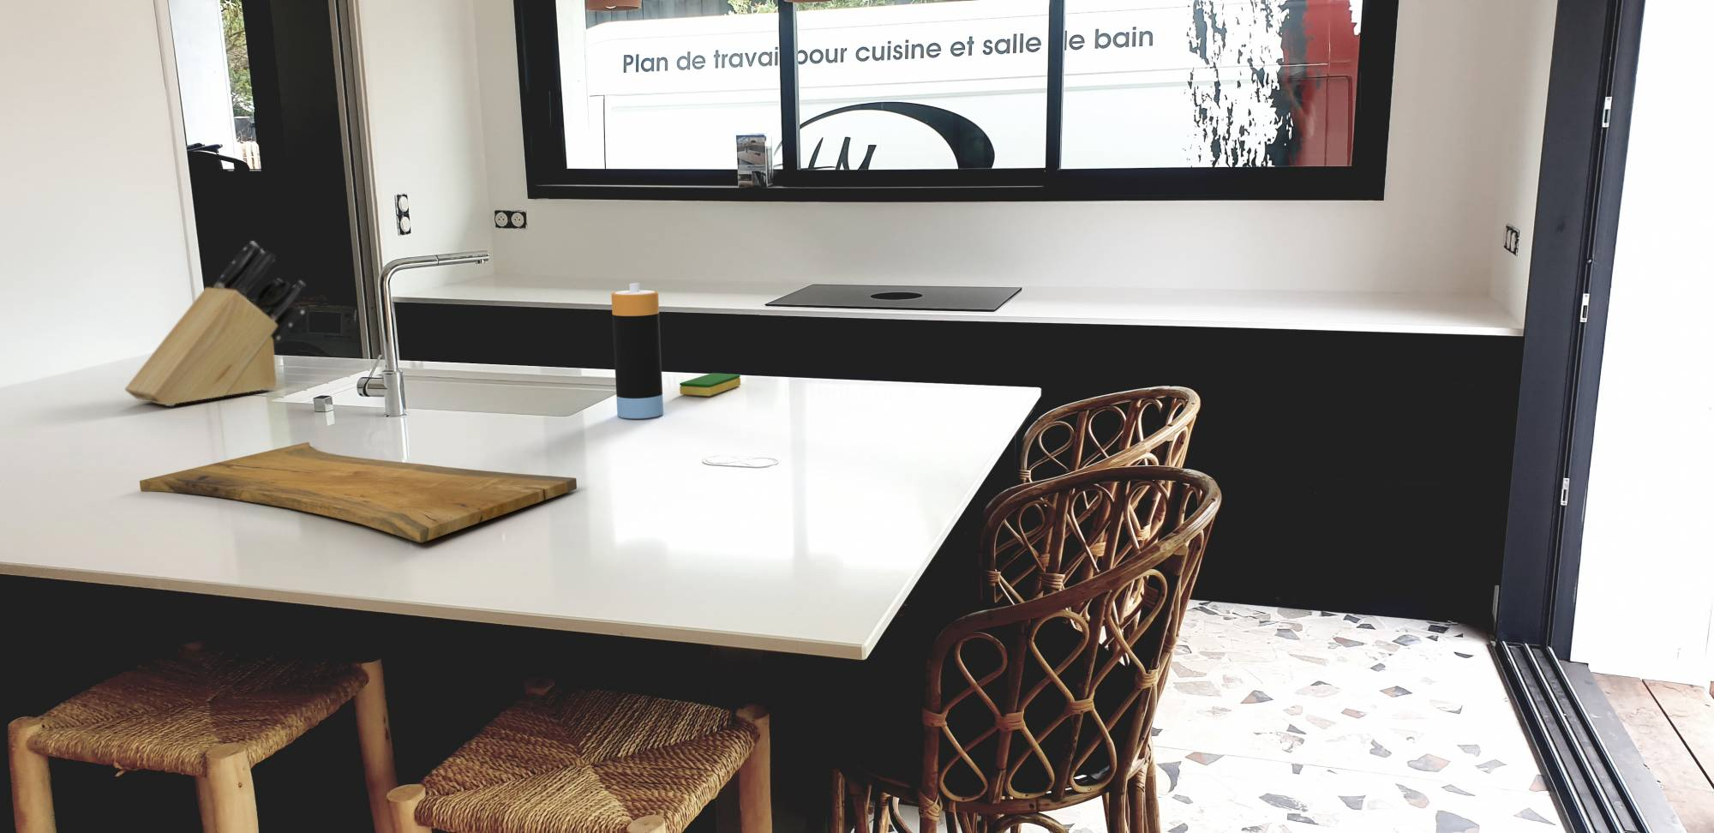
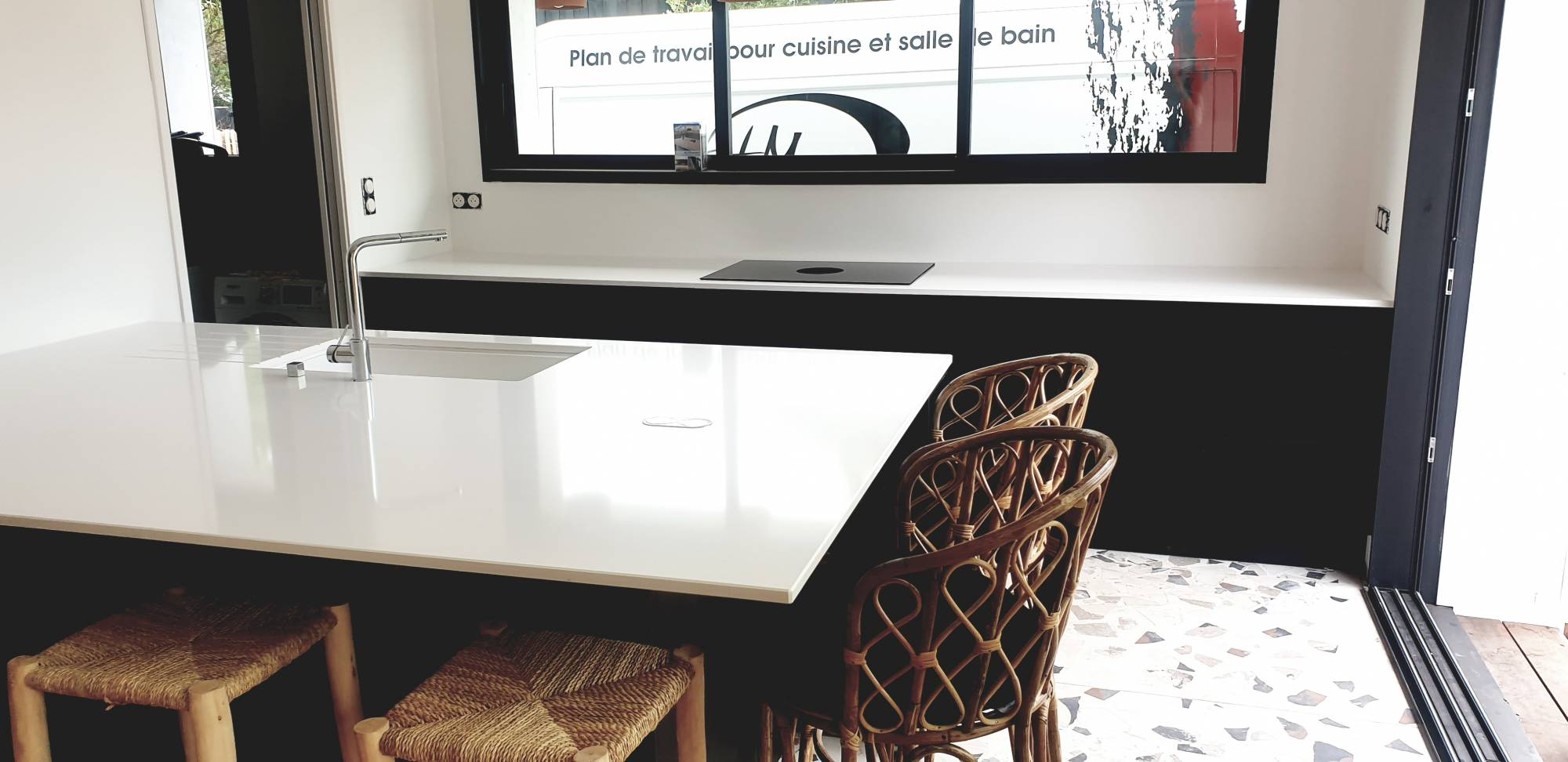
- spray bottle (637, 349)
- knife block (218, 319)
- dish sponge (711, 384)
- cutting board (355, 485)
